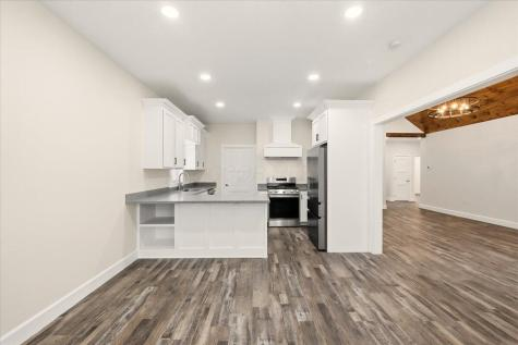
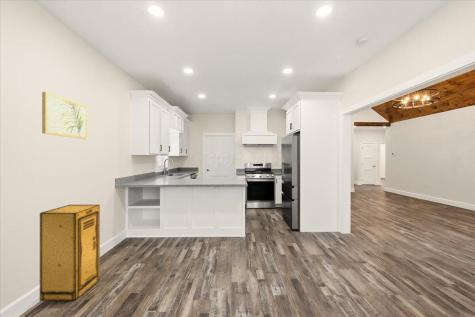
+ wall art (67, 118)
+ storage cabinet (72, 248)
